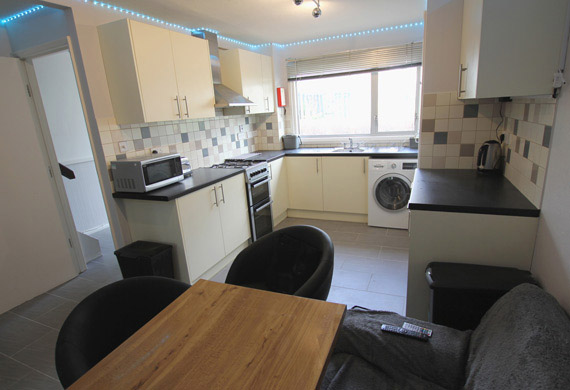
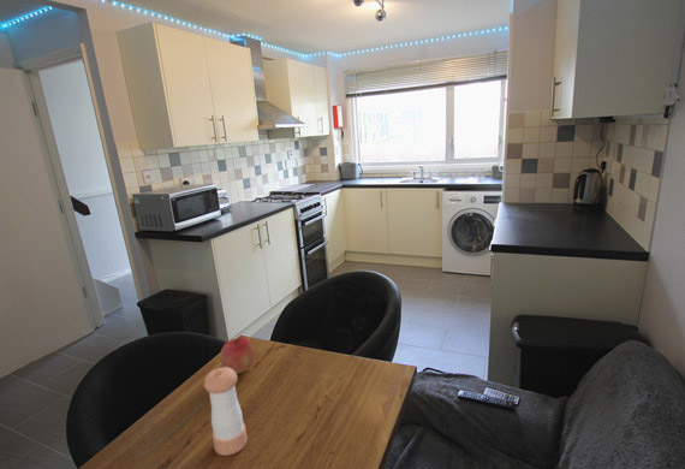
+ pepper shaker (225, 406)
+ apple (237, 355)
